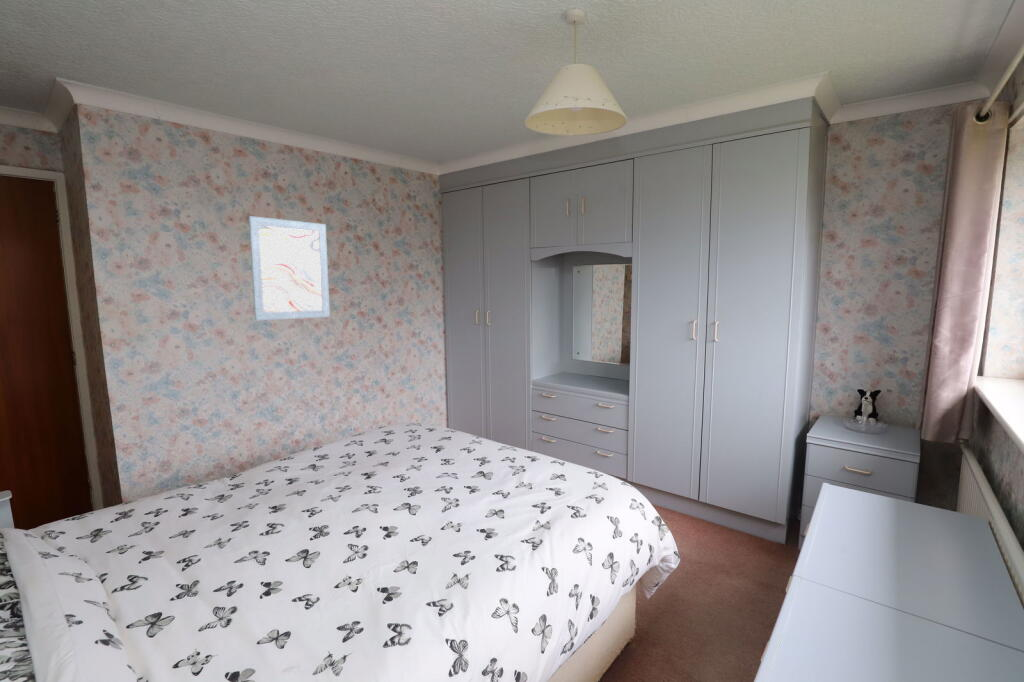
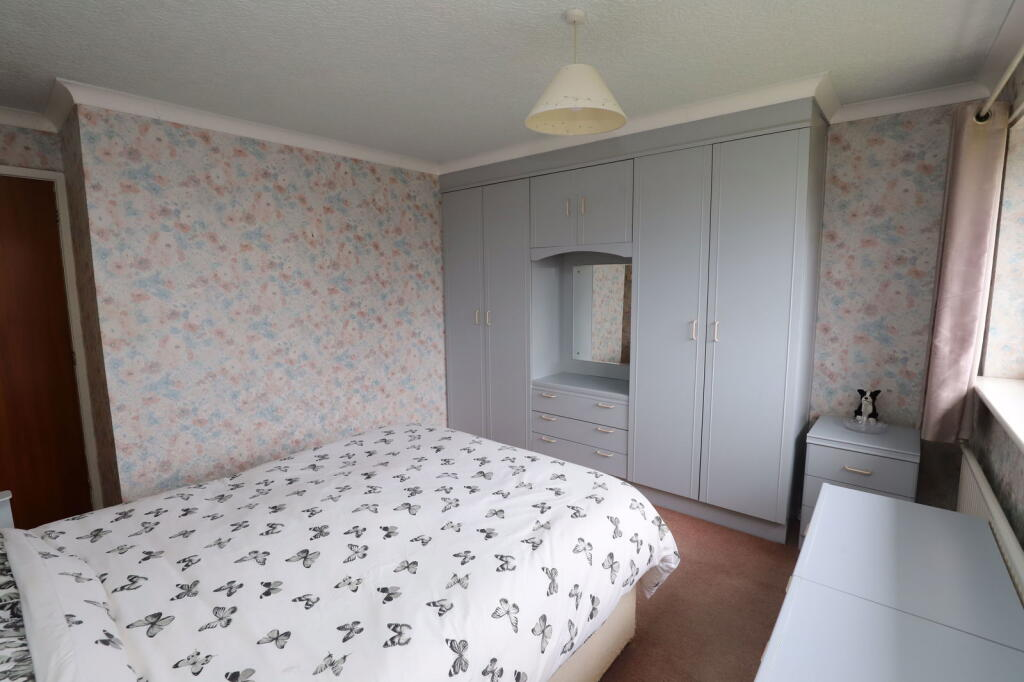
- wall art (291, 269)
